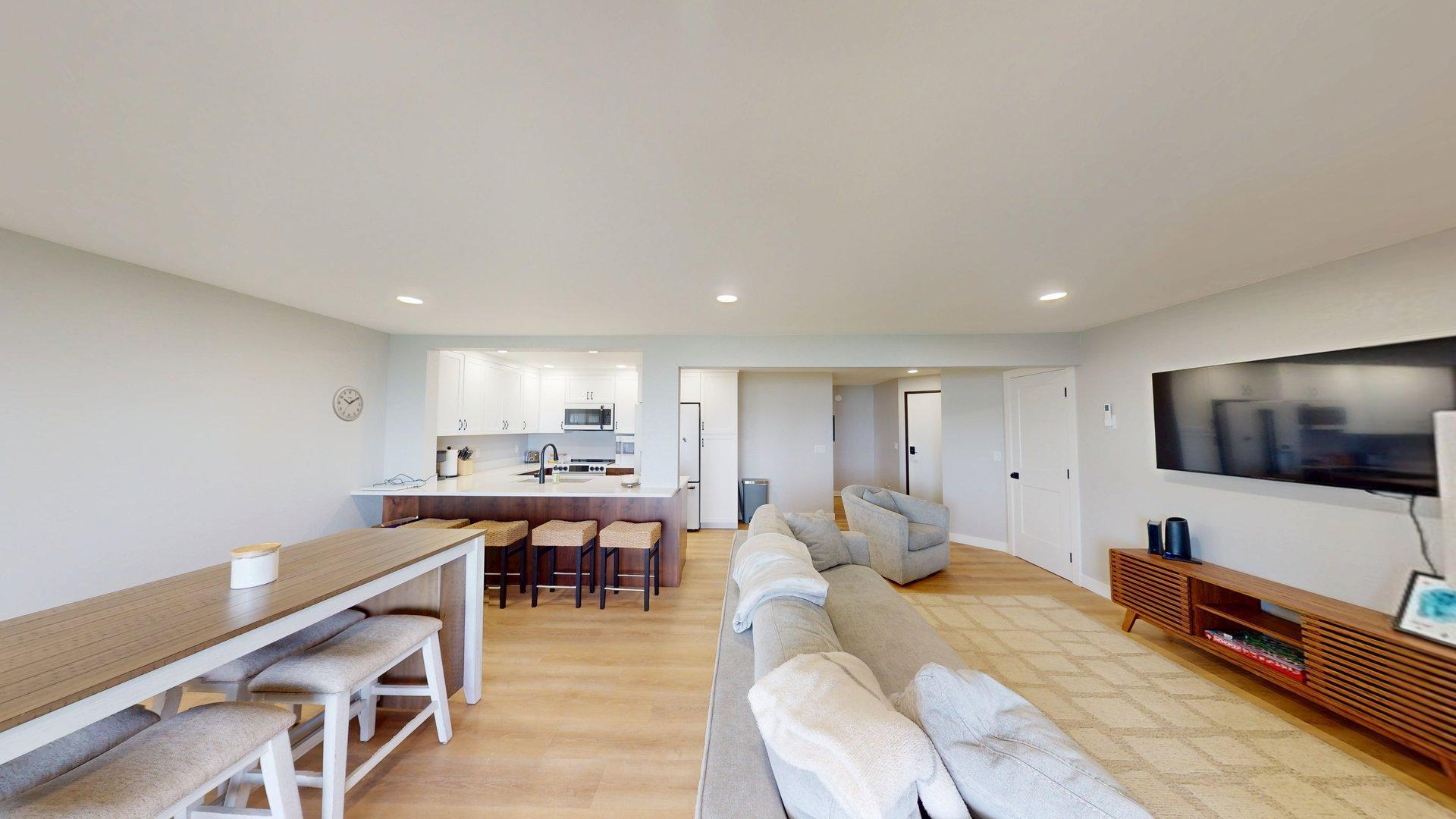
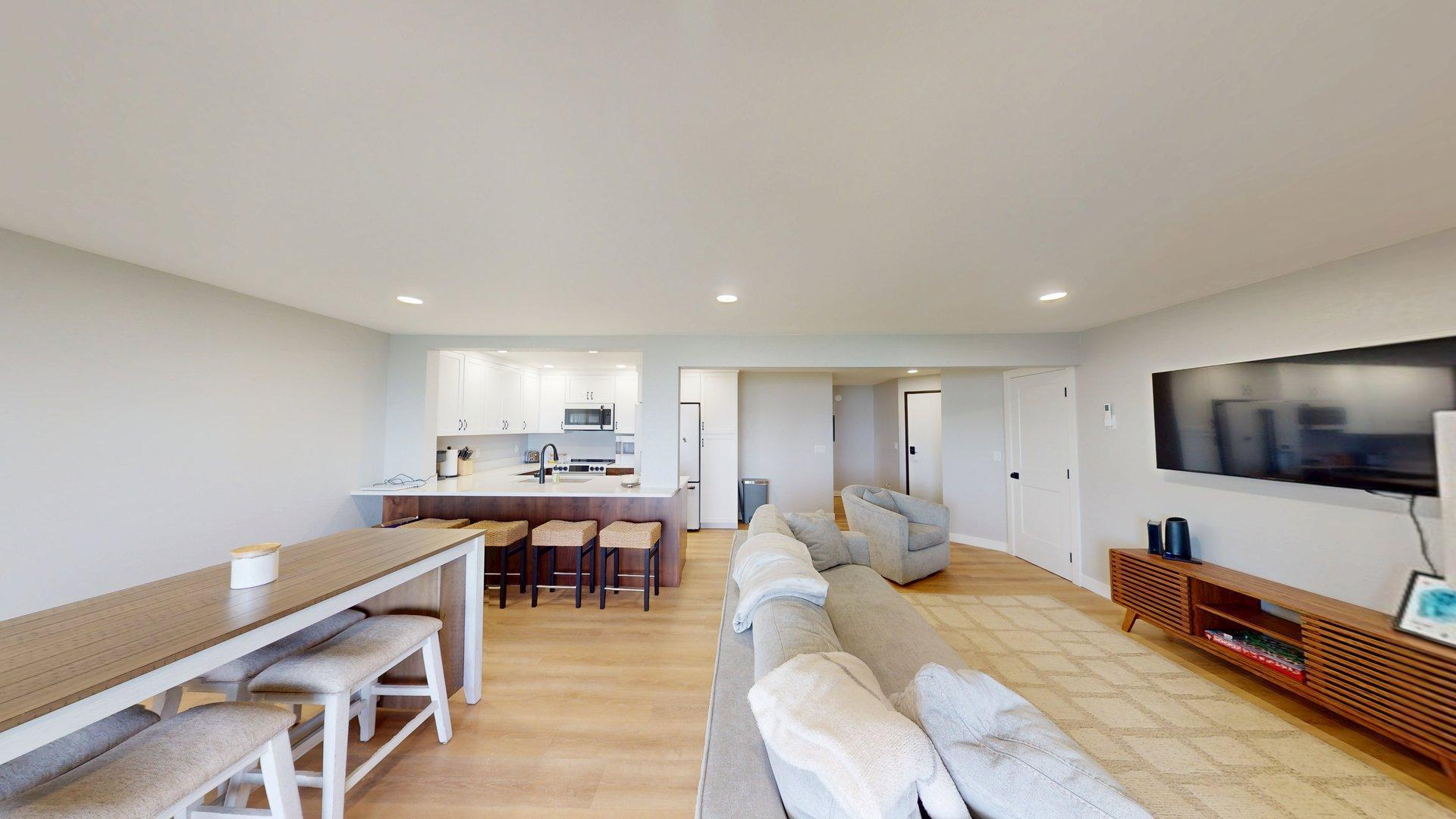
- wall clock (349, 403)
